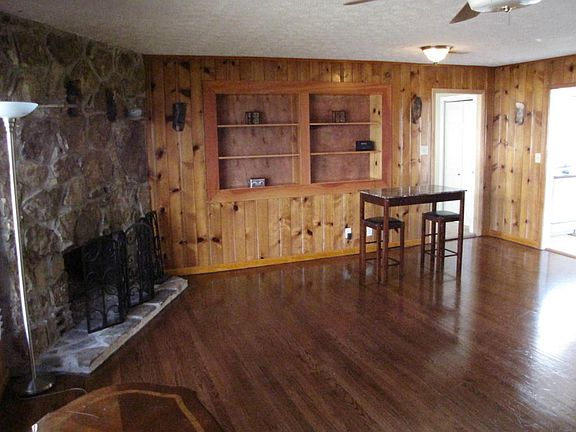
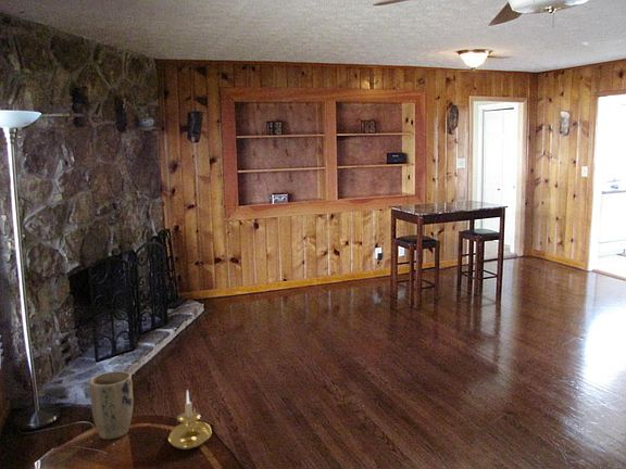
+ candle holder (189, 413)
+ plant pot (112, 405)
